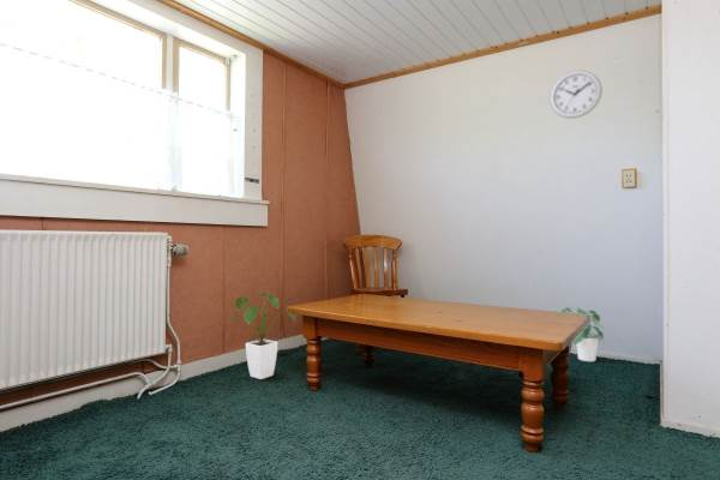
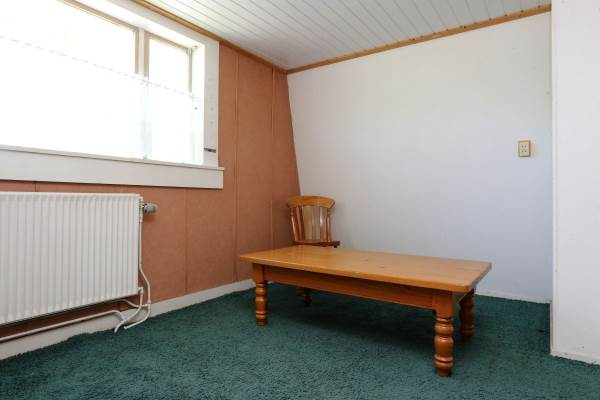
- wall clock (575, 94)
- potted plant (583, 332)
- house plant (266, 332)
